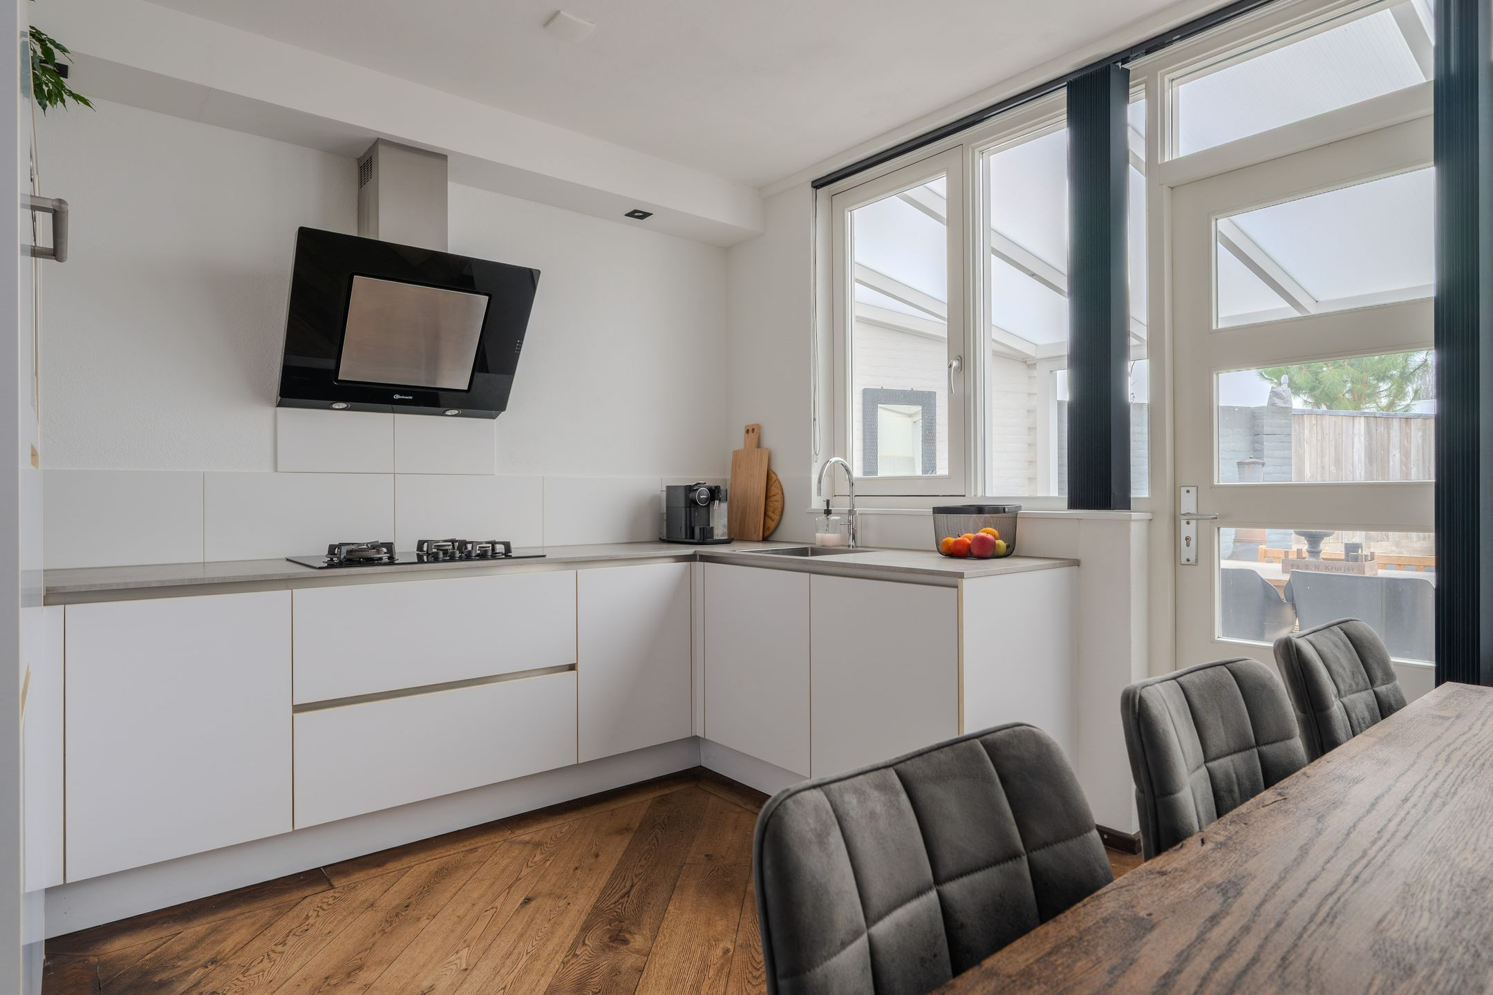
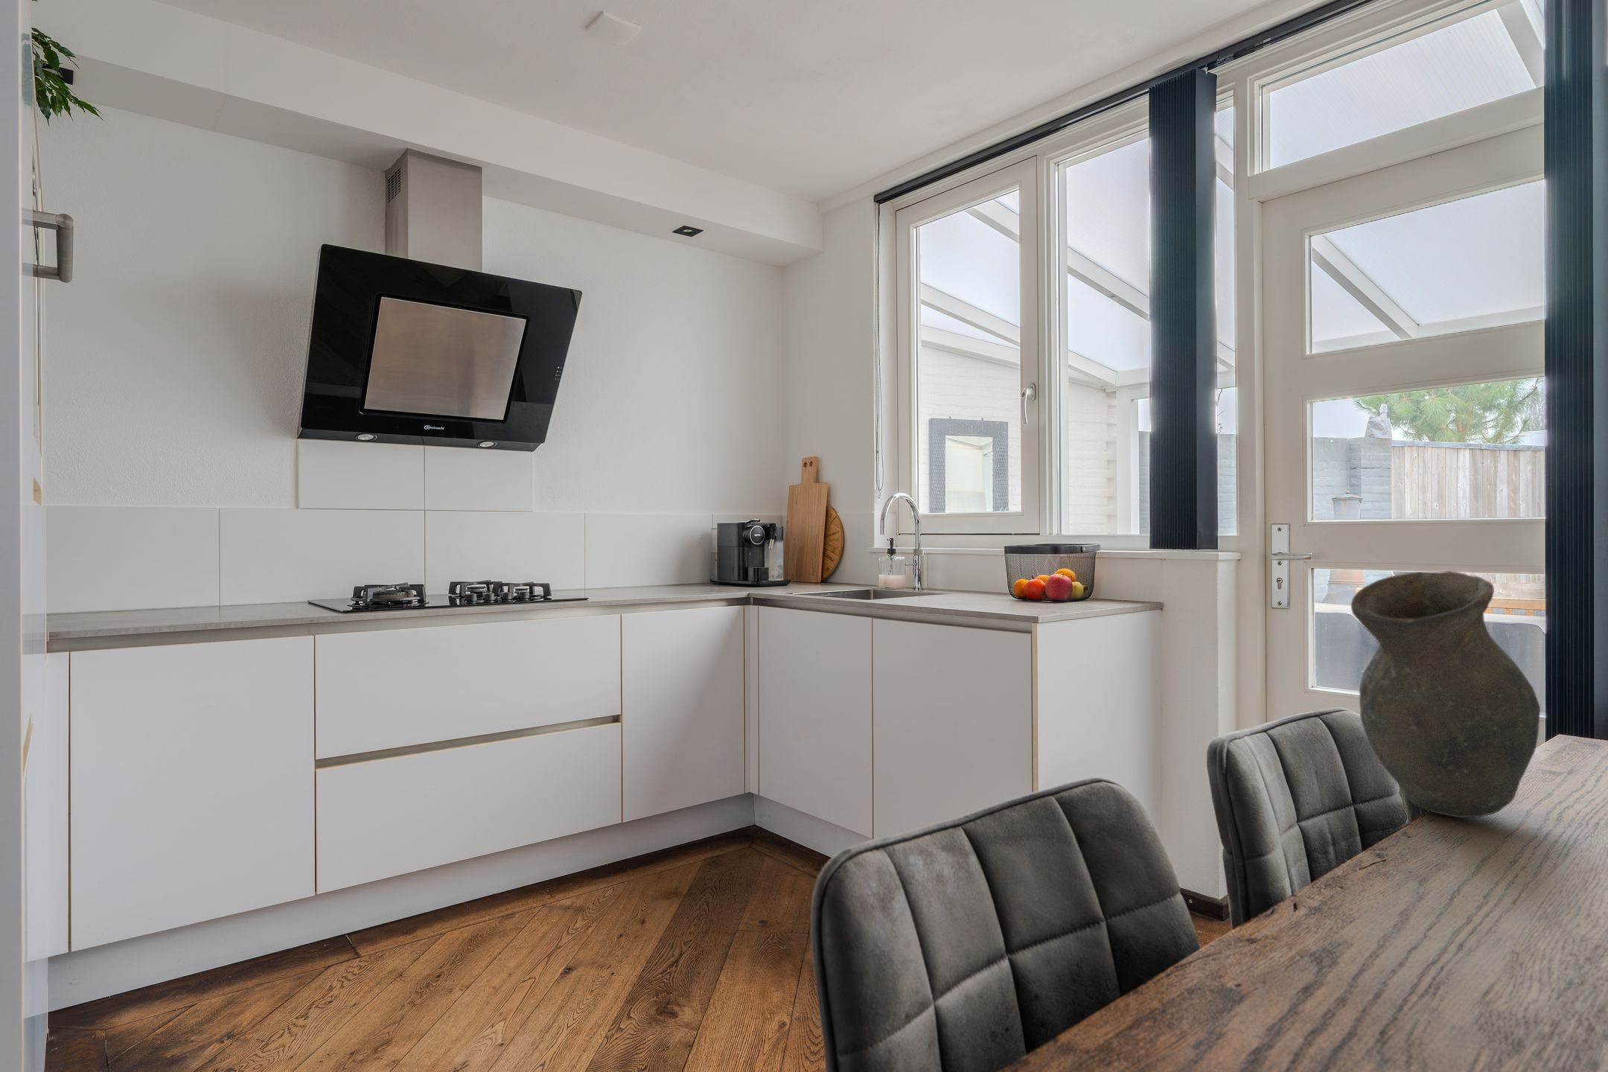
+ vase (1438, 693)
